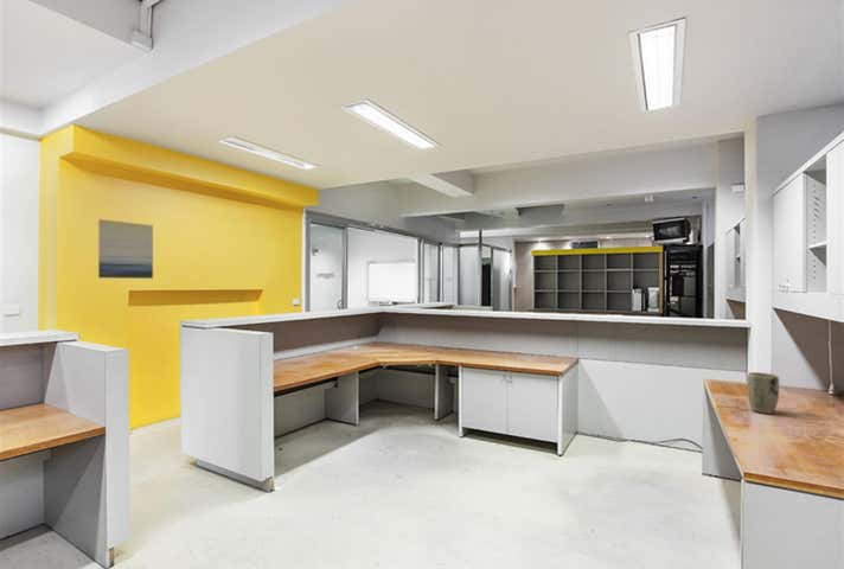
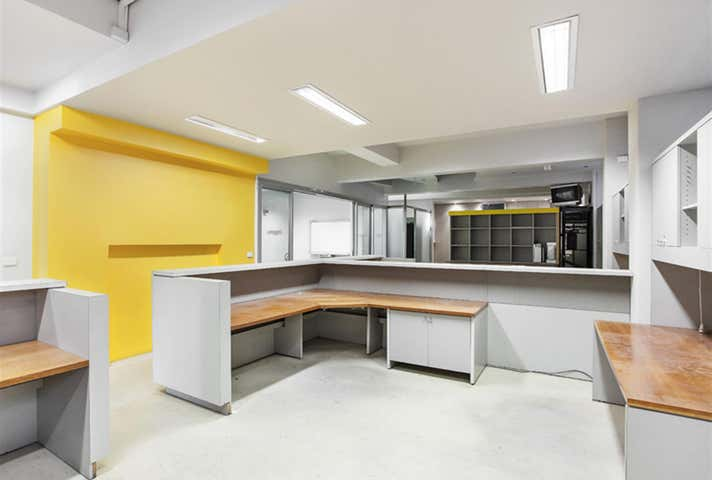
- plant pot (762, 392)
- wall art (127, 250)
